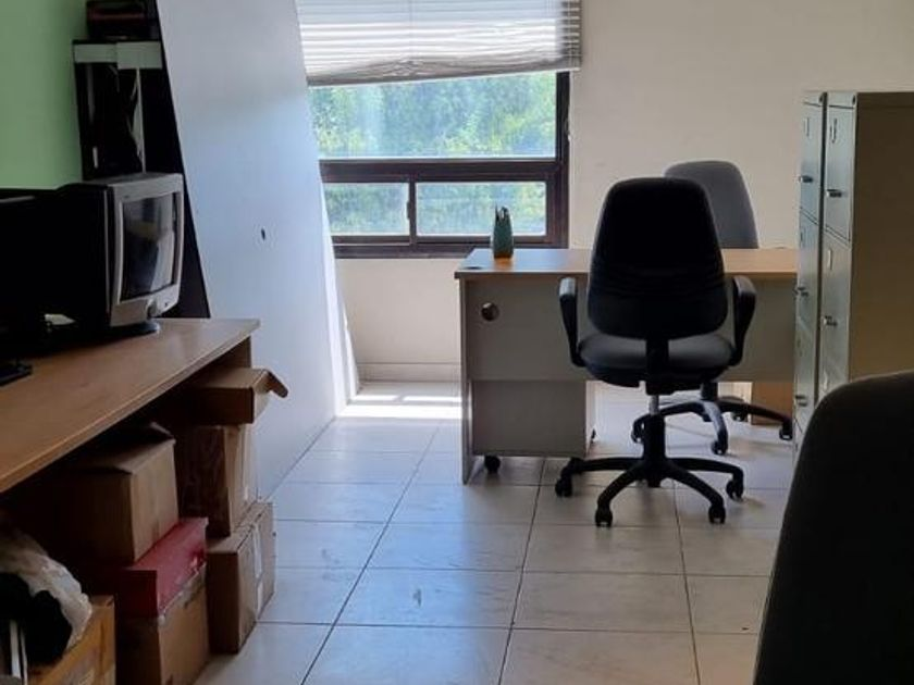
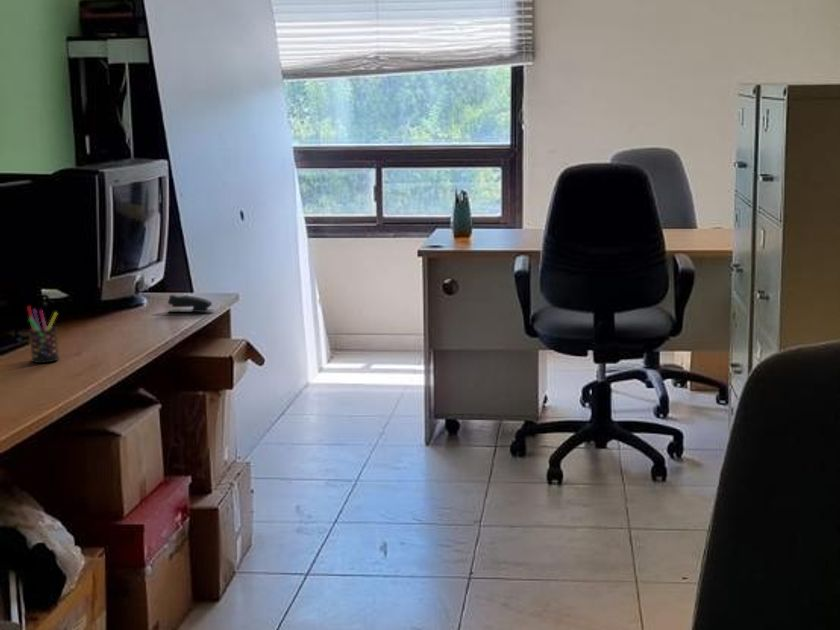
+ stapler (190, 303)
+ pen holder (40, 333)
